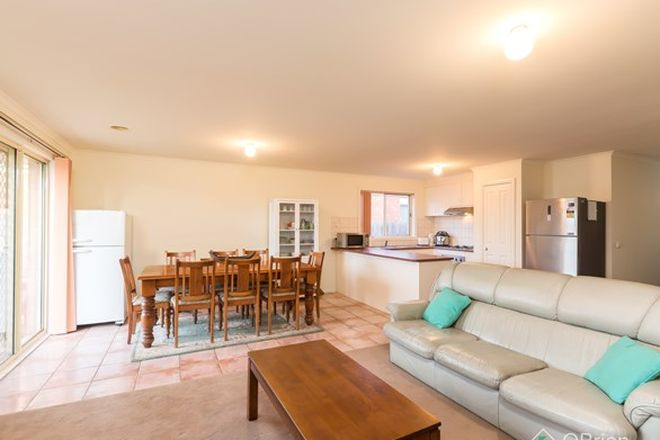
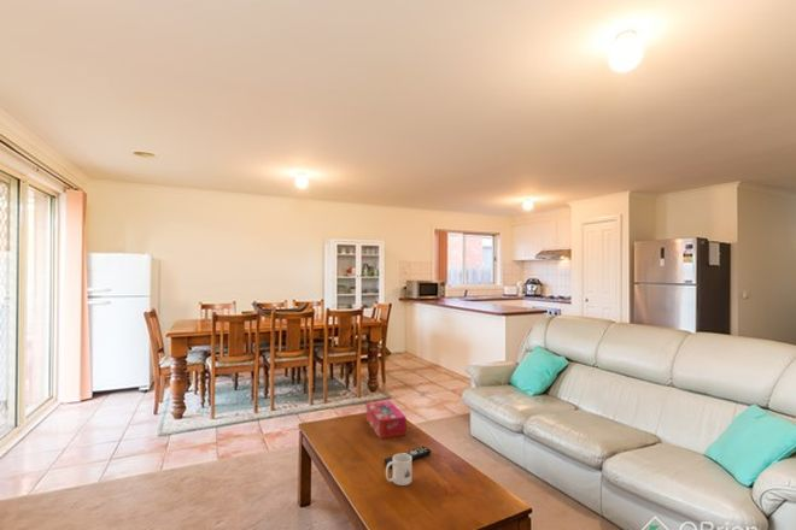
+ remote control (409, 454)
+ tissue box (385, 418)
+ mug (398, 470)
